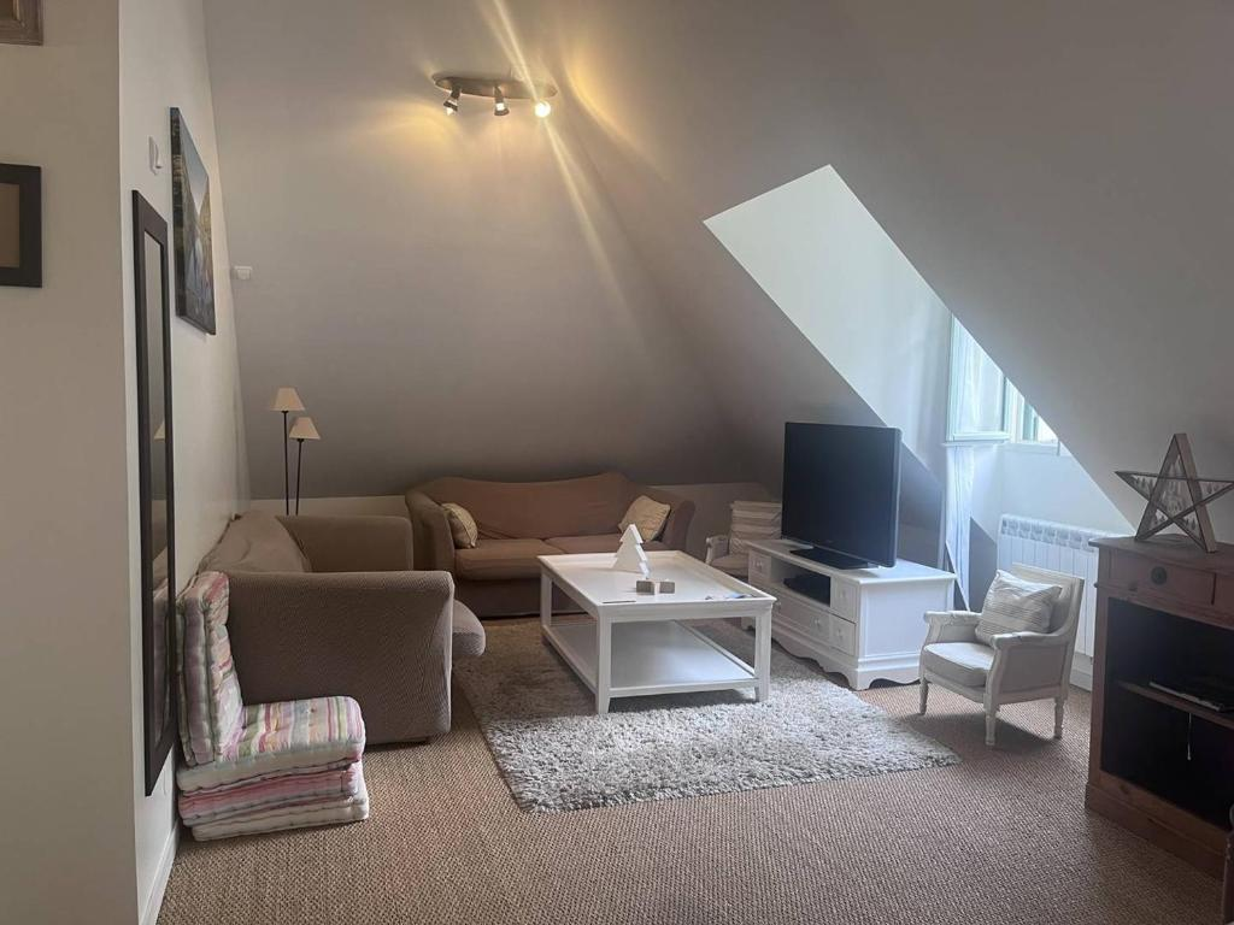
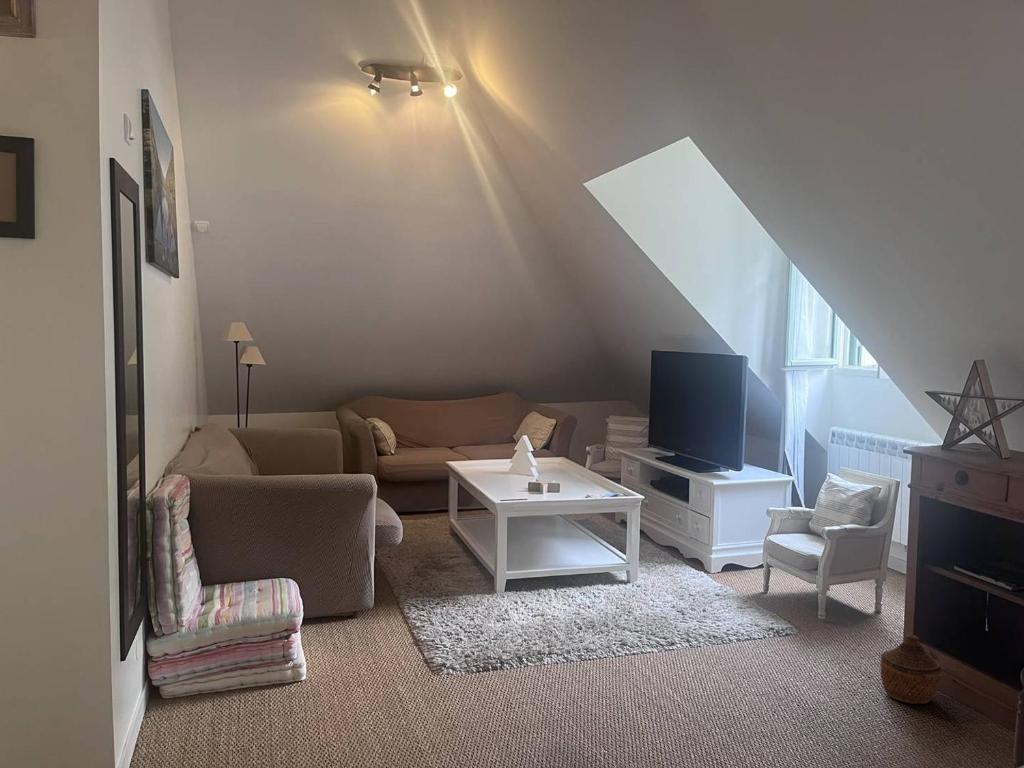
+ woven basket (911, 666)
